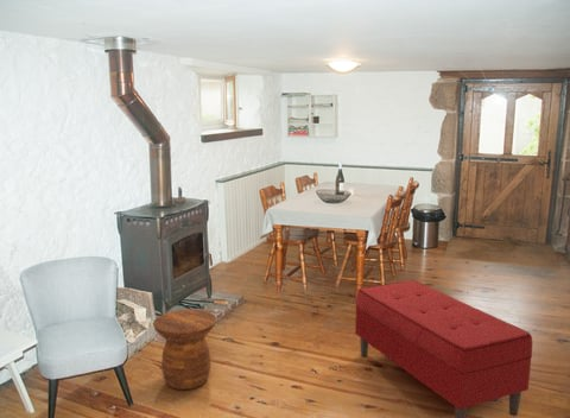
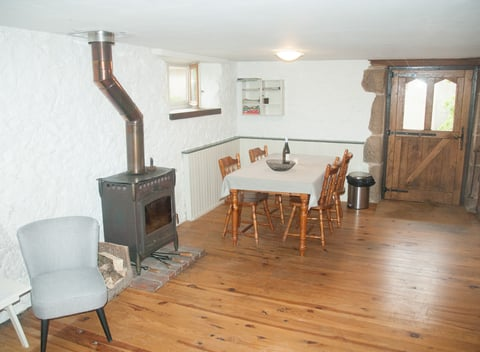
- bench (432, 344)
- side table (185, 350)
